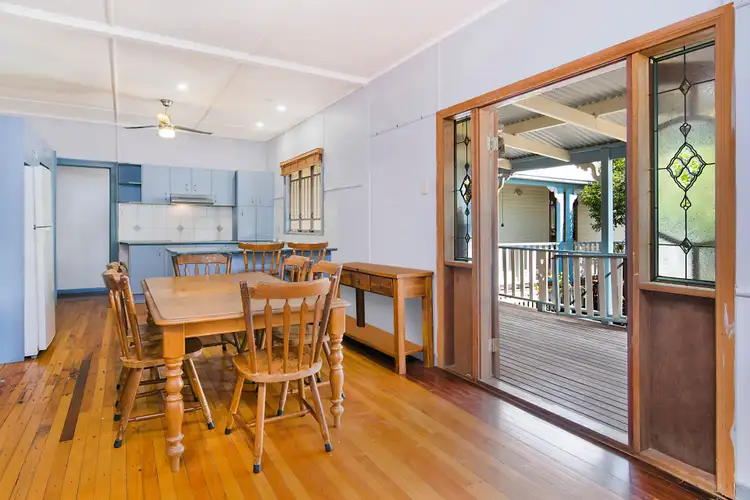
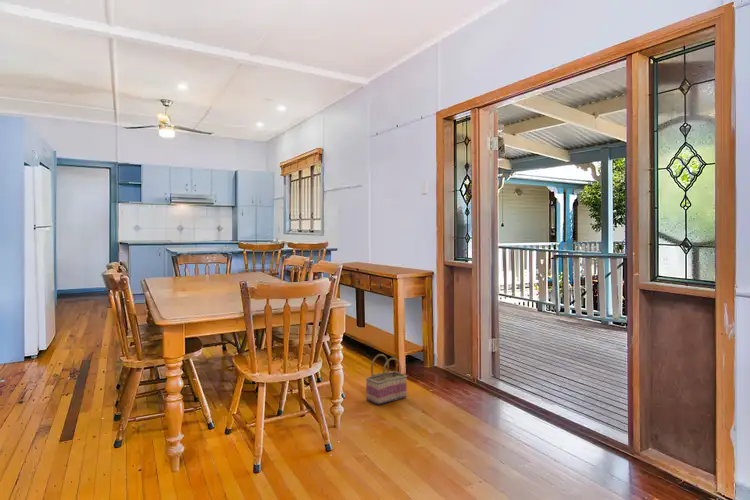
+ basket (386, 377)
